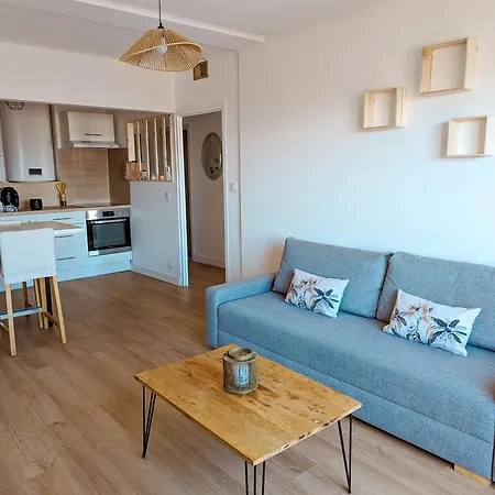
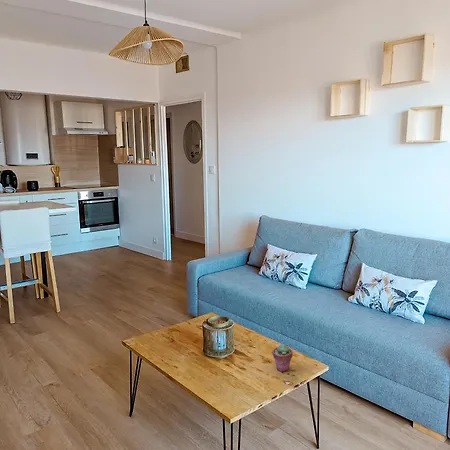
+ potted succulent (282, 356)
